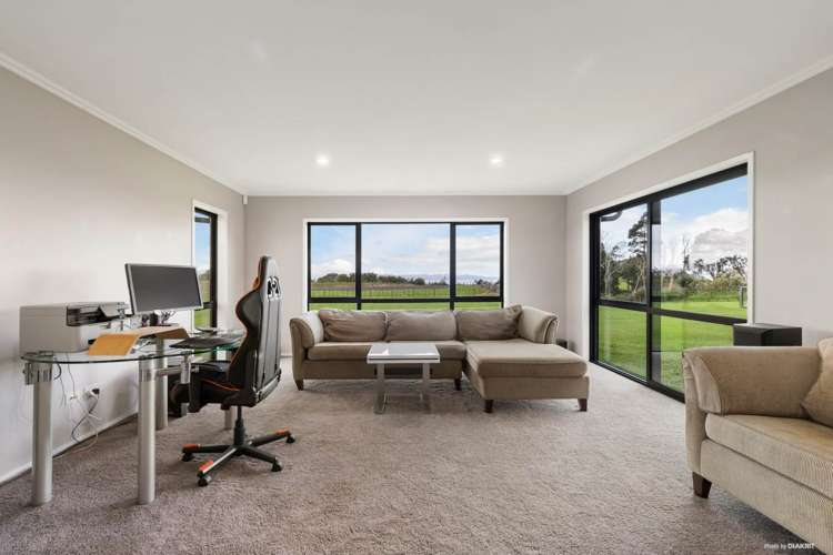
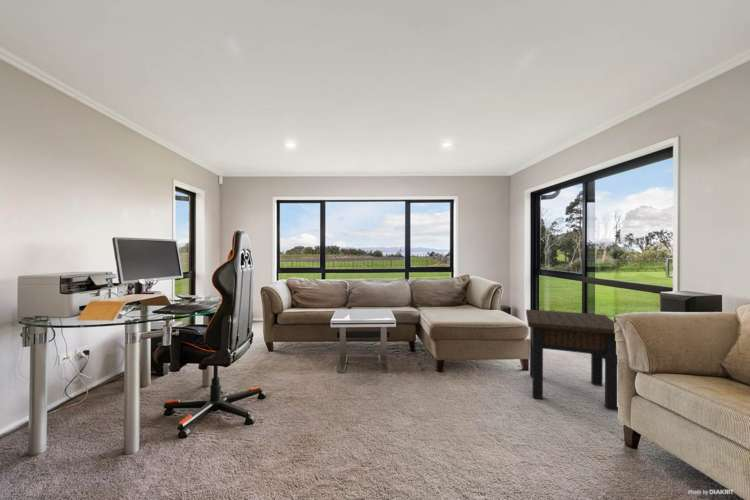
+ side table (569, 351)
